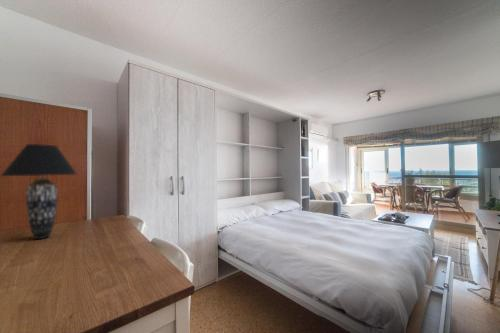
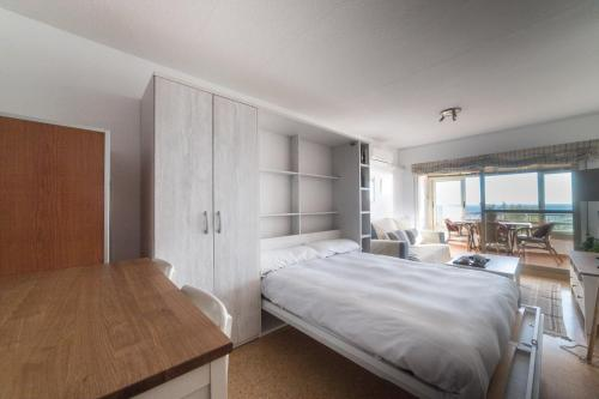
- table lamp (42, 191)
